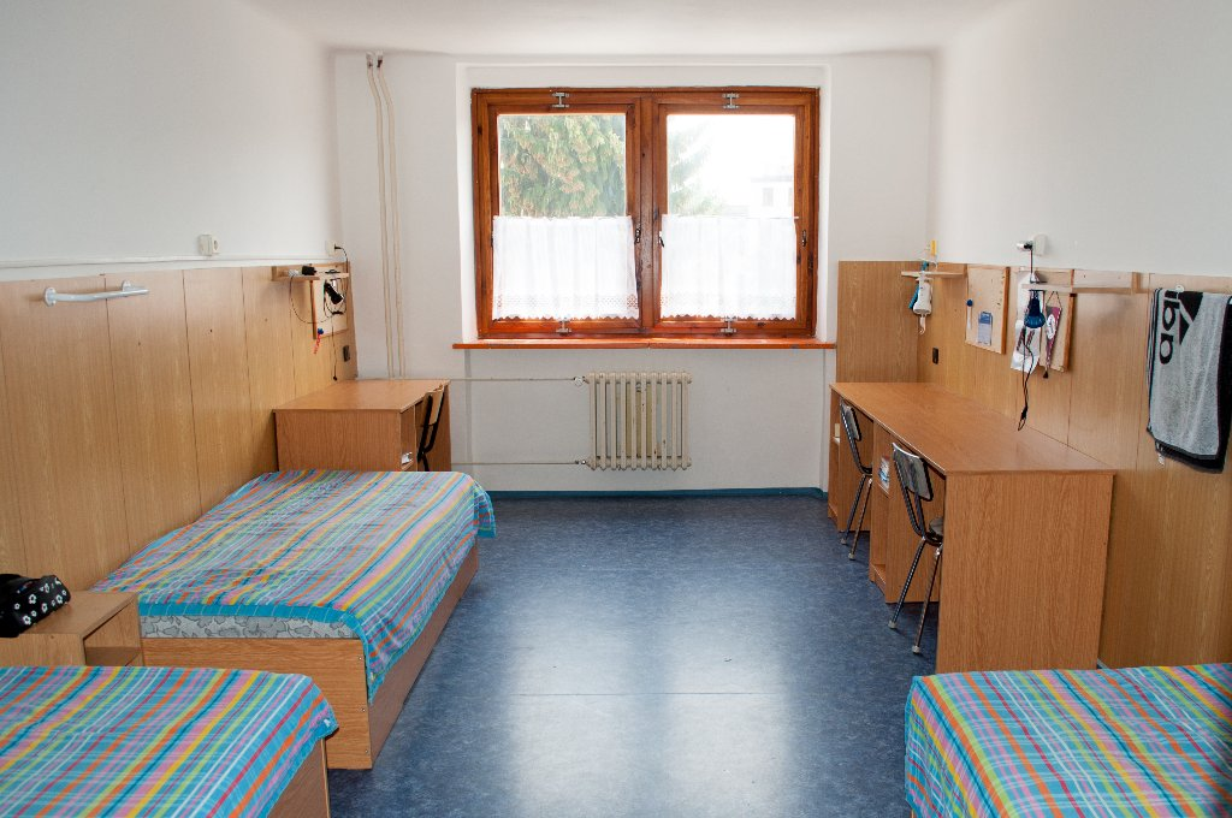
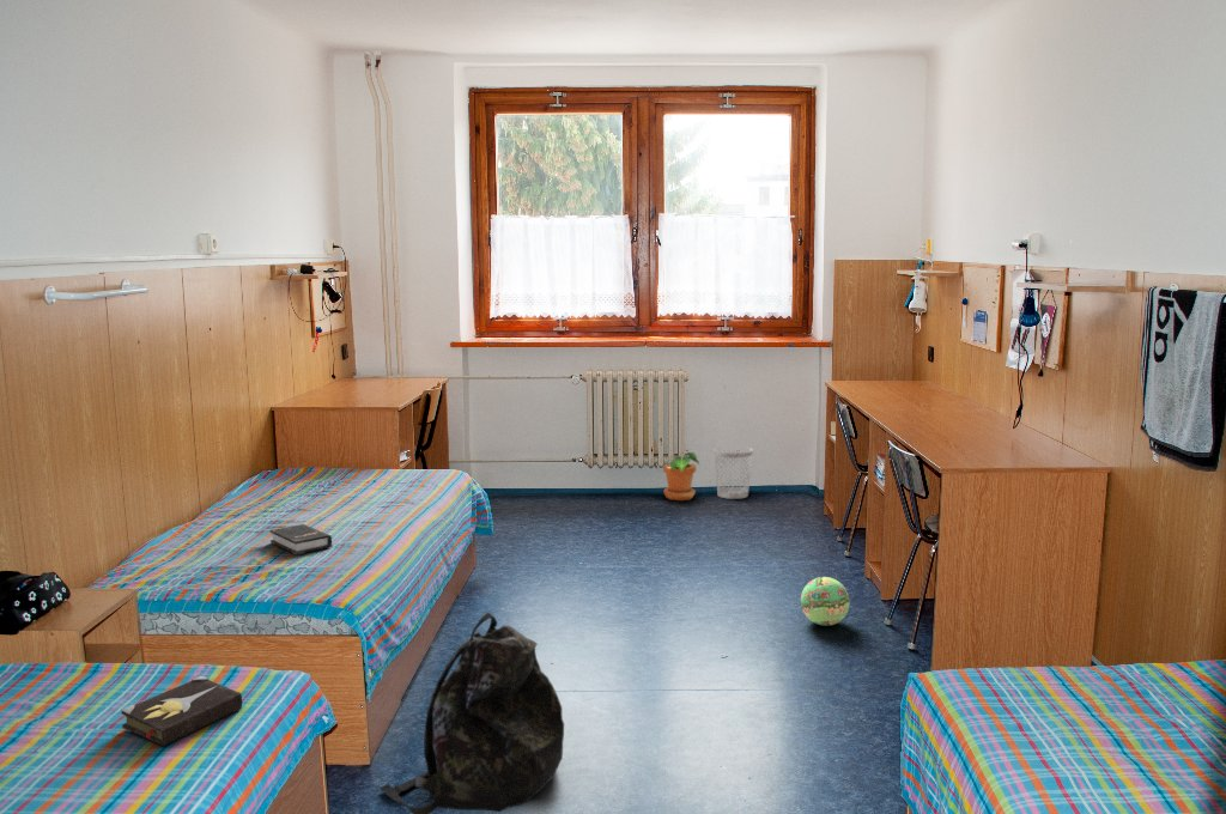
+ hardback book (301, 537)
+ ball (825, 601)
+ backpack (474, 695)
+ wastebasket (732, 472)
+ hardback book (182, 707)
+ potted plant (676, 474)
